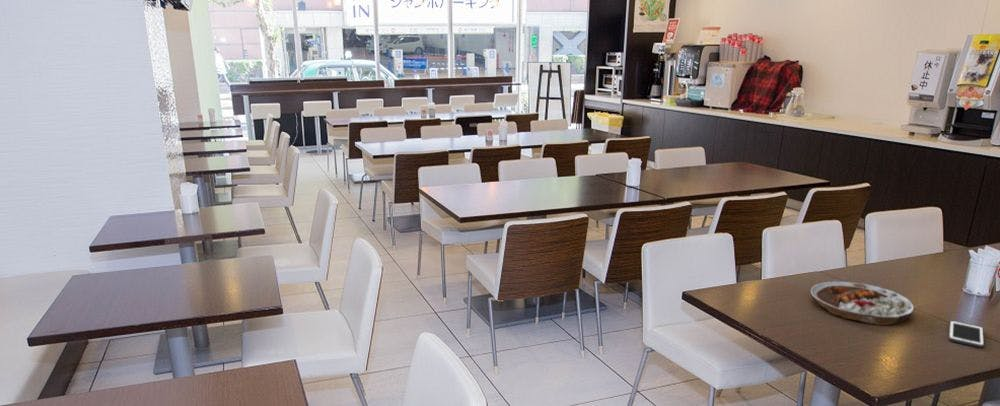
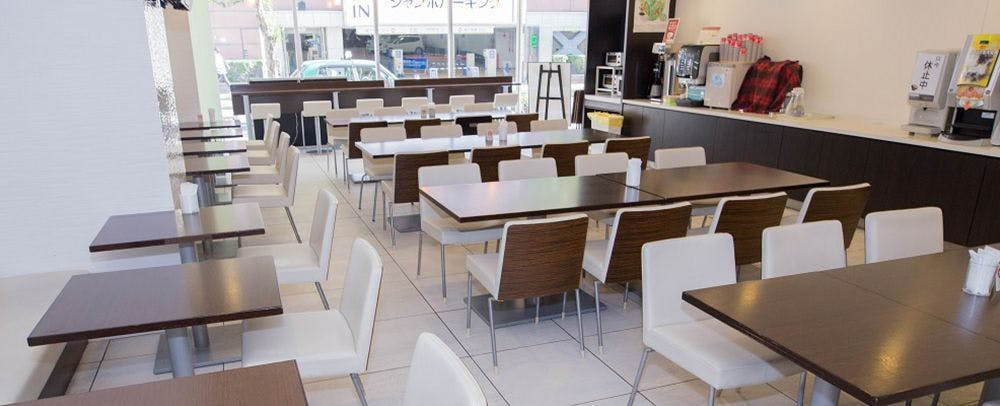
- plate (860, 298)
- cell phone (966, 333)
